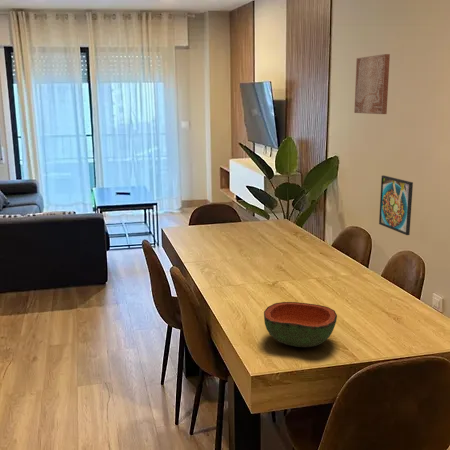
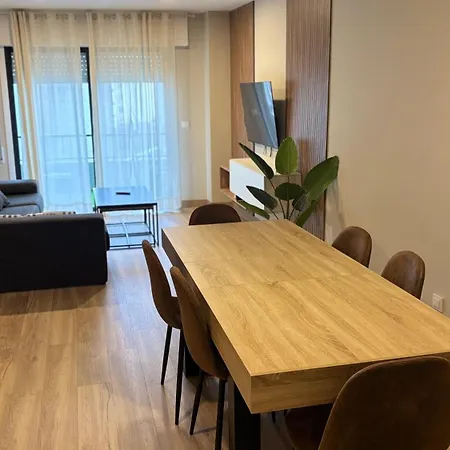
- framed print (395, 204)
- wall art (371, 85)
- bowl (299, 327)
